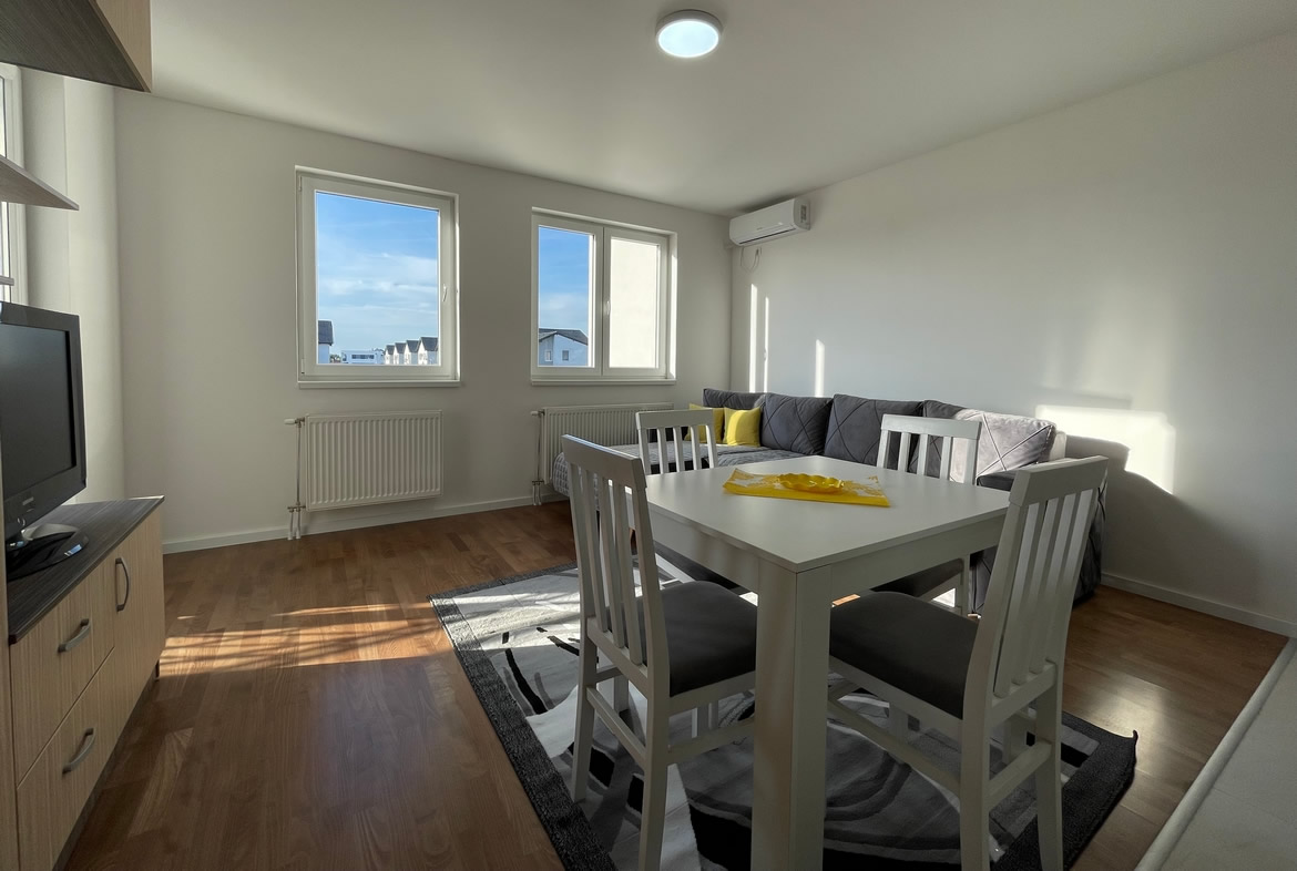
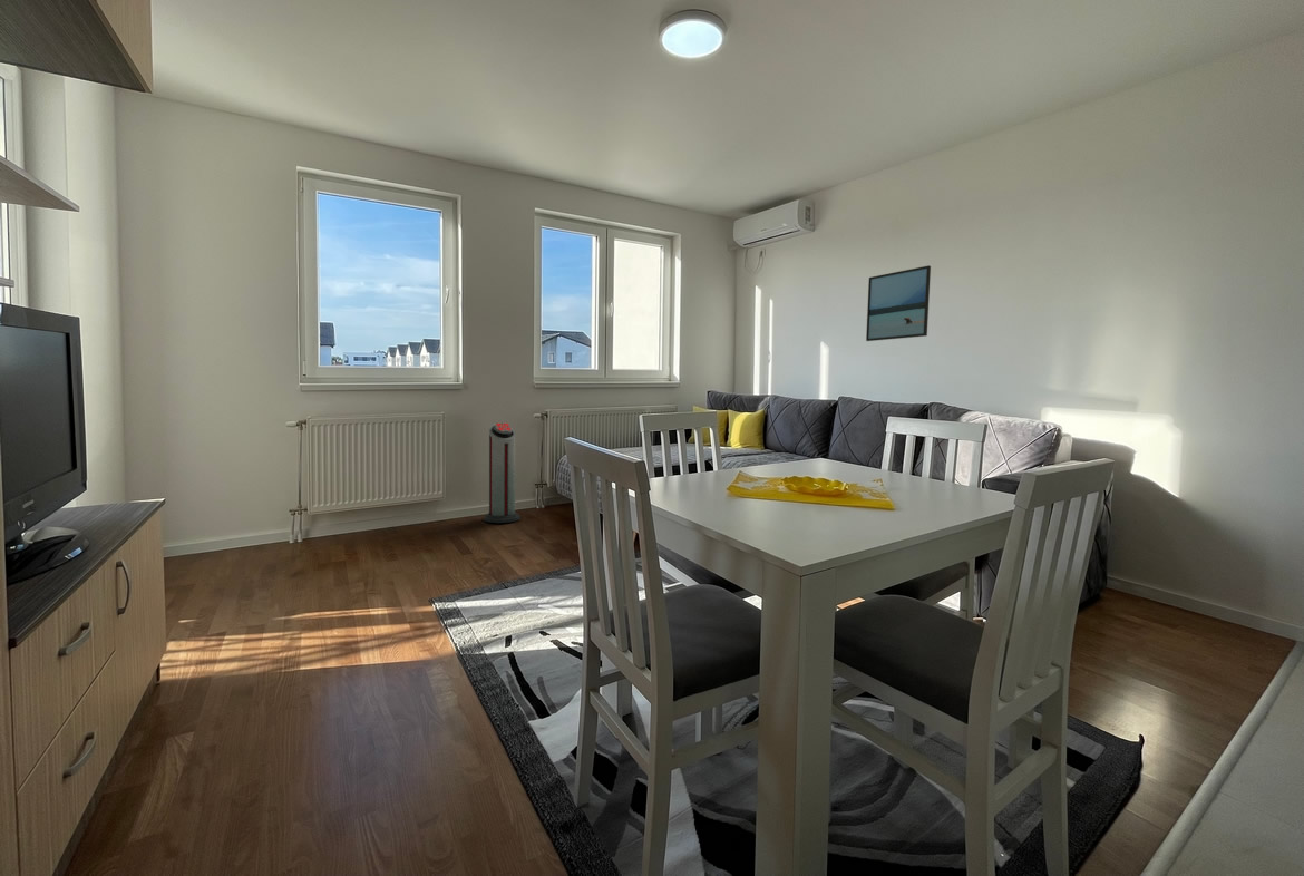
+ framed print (896, 305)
+ air purifier (502, 470)
